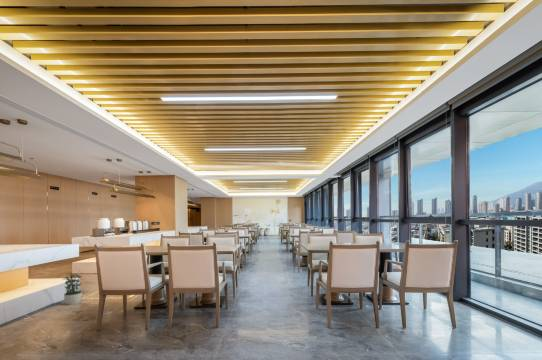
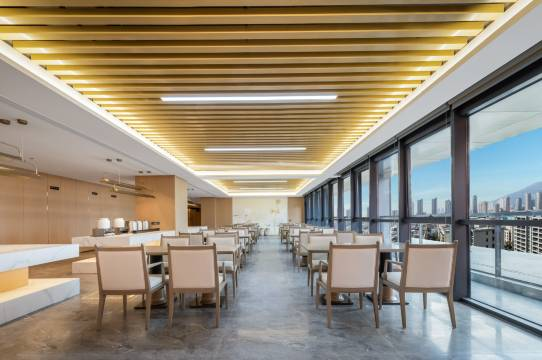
- potted plant (72, 288)
